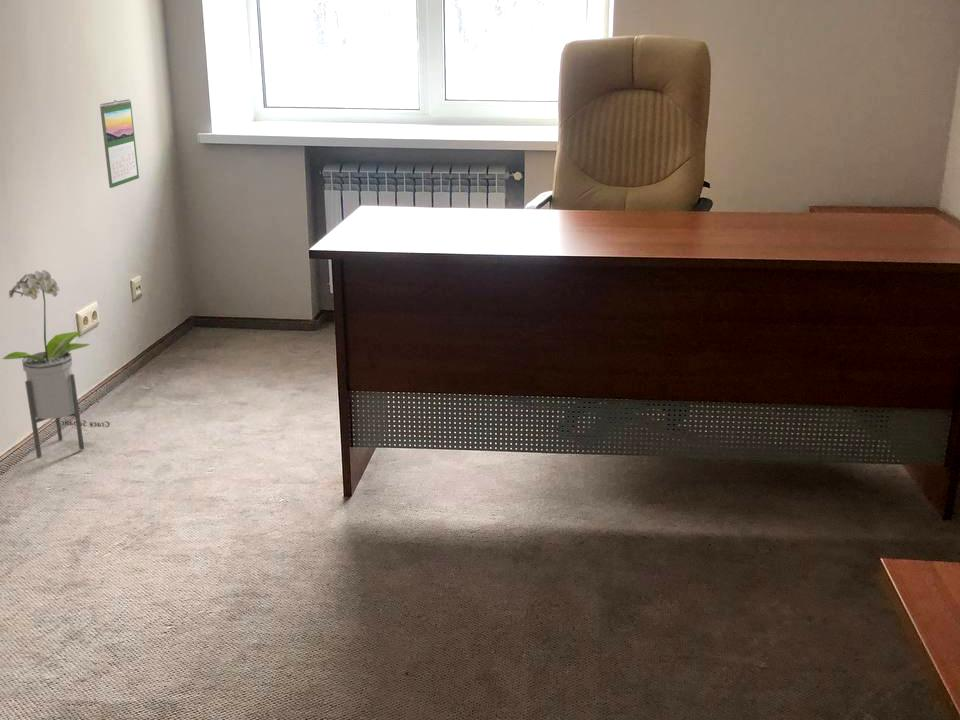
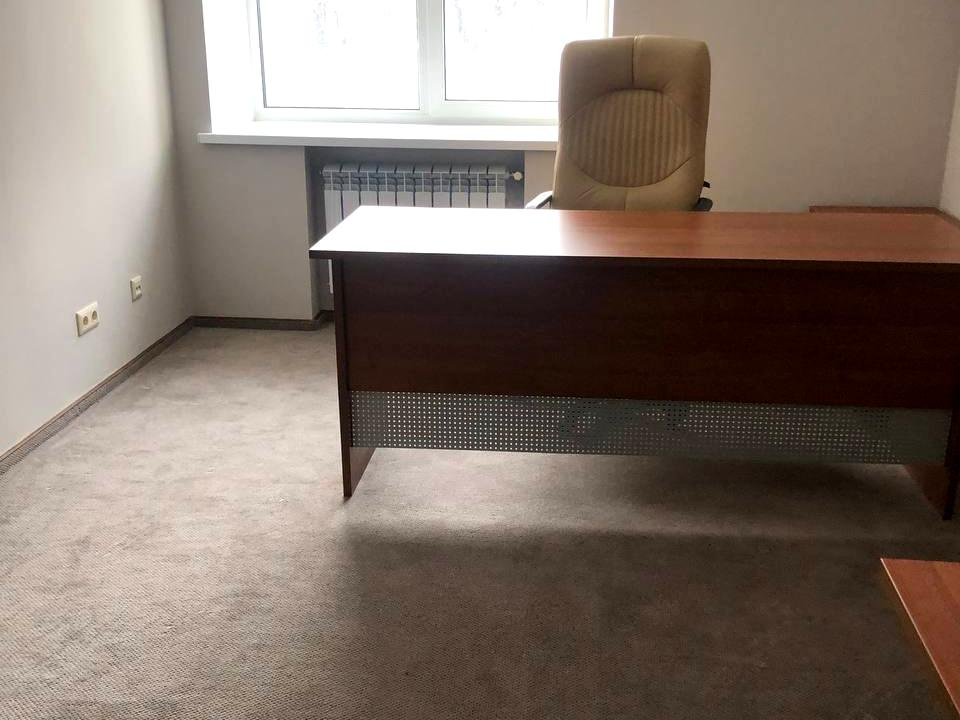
- potted plant (59, 357)
- calendar (120, 142)
